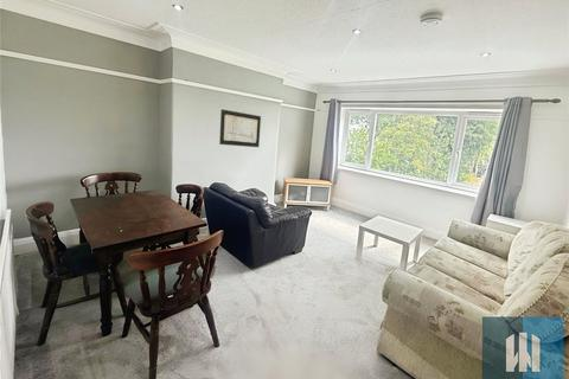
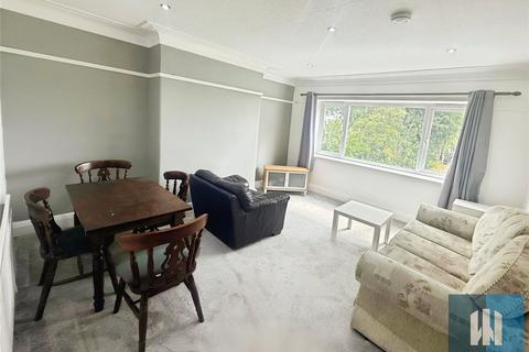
- wall art (241, 129)
